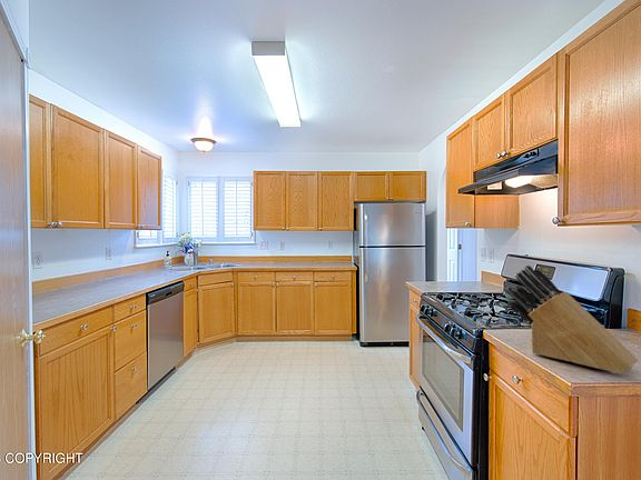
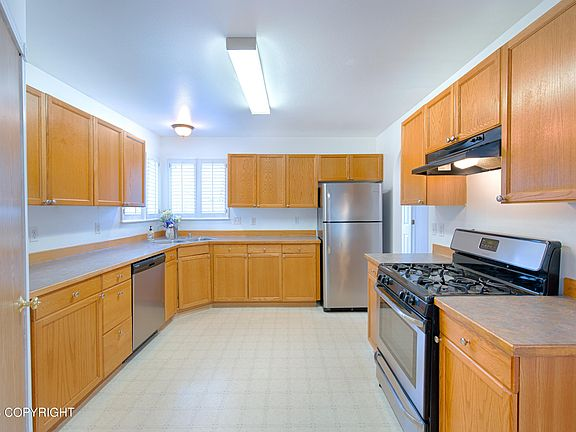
- knife block (564, 312)
